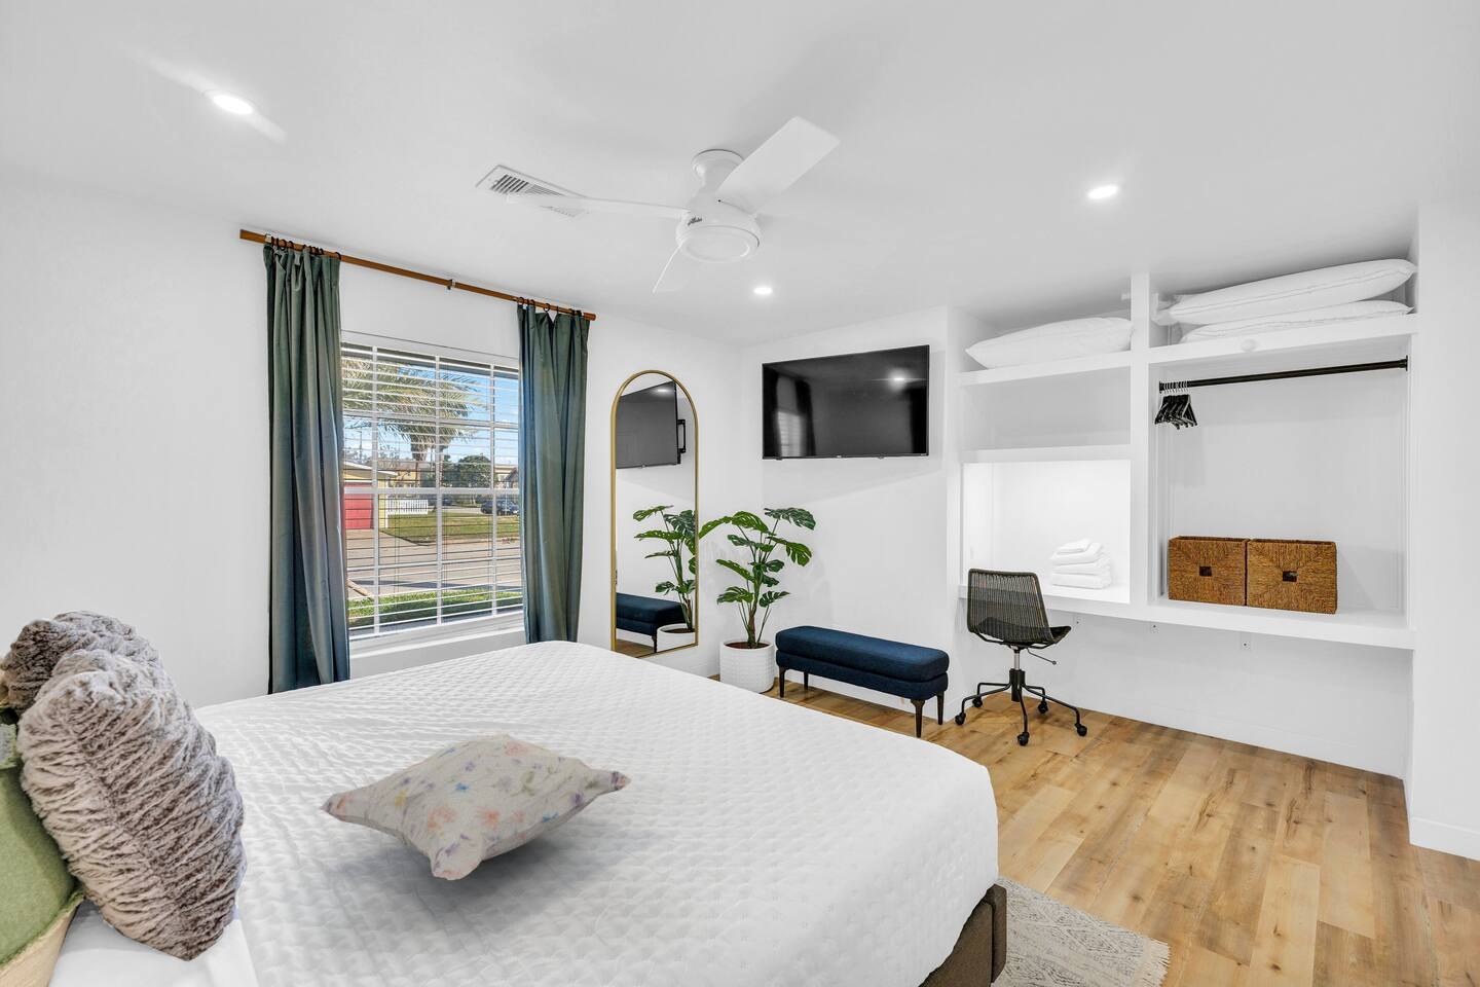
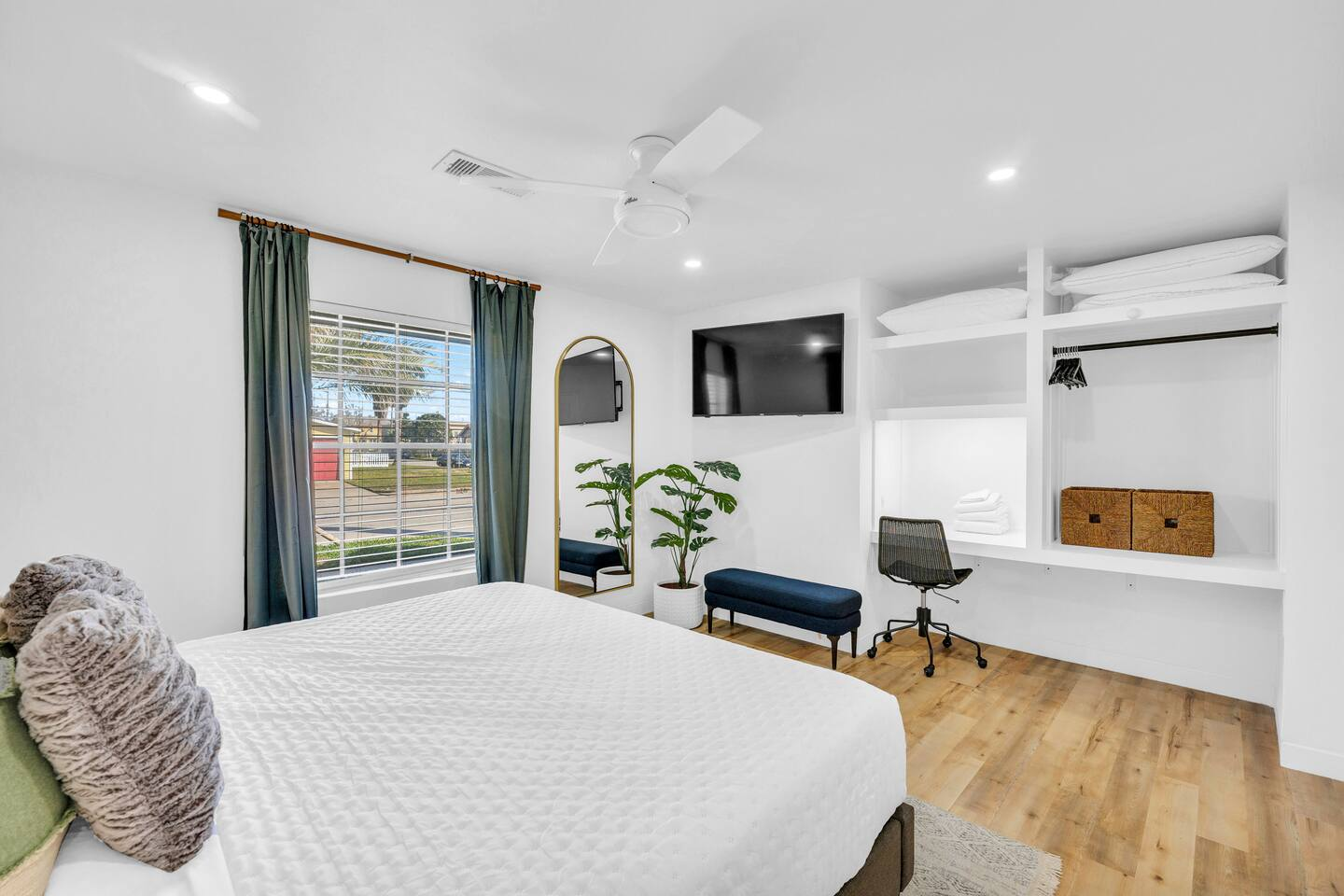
- decorative pillow (483, 793)
